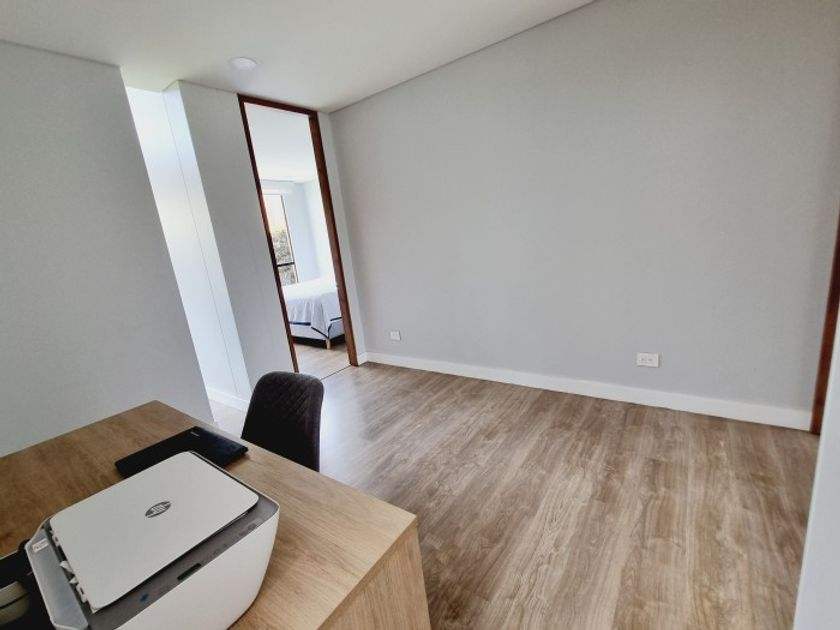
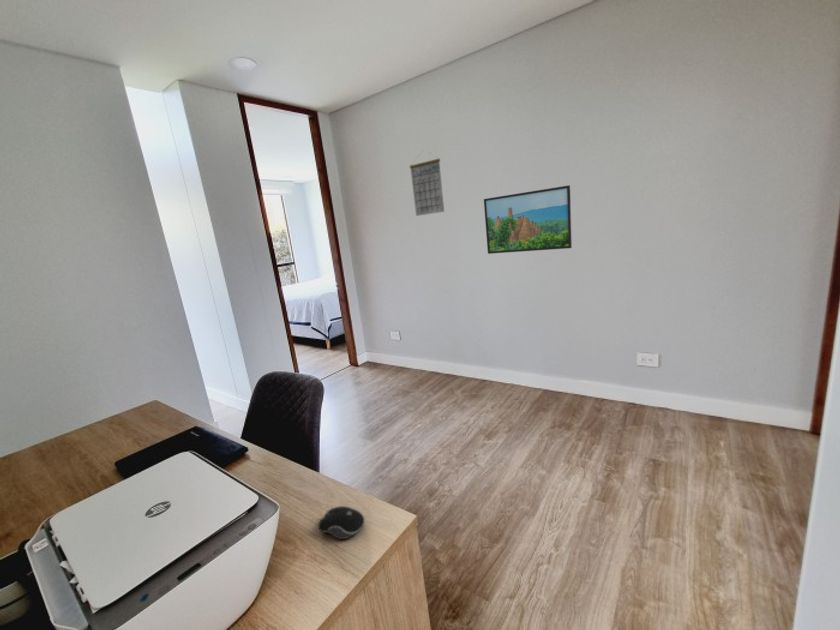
+ computer mouse (341, 518)
+ calendar (426, 182)
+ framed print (525, 222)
